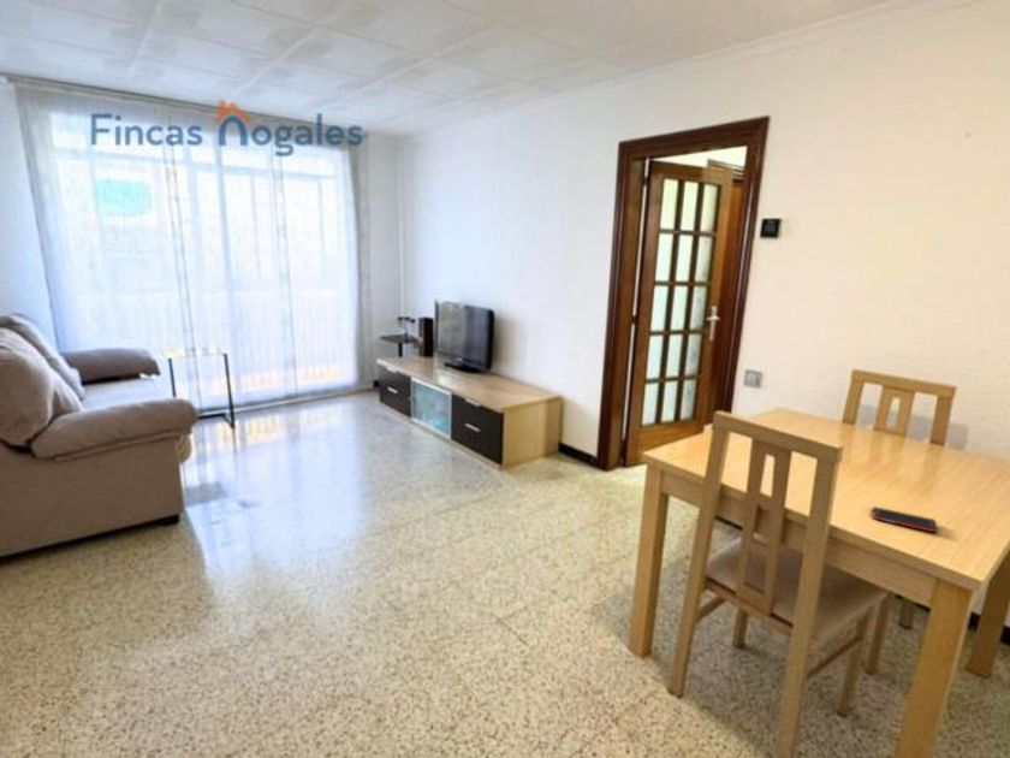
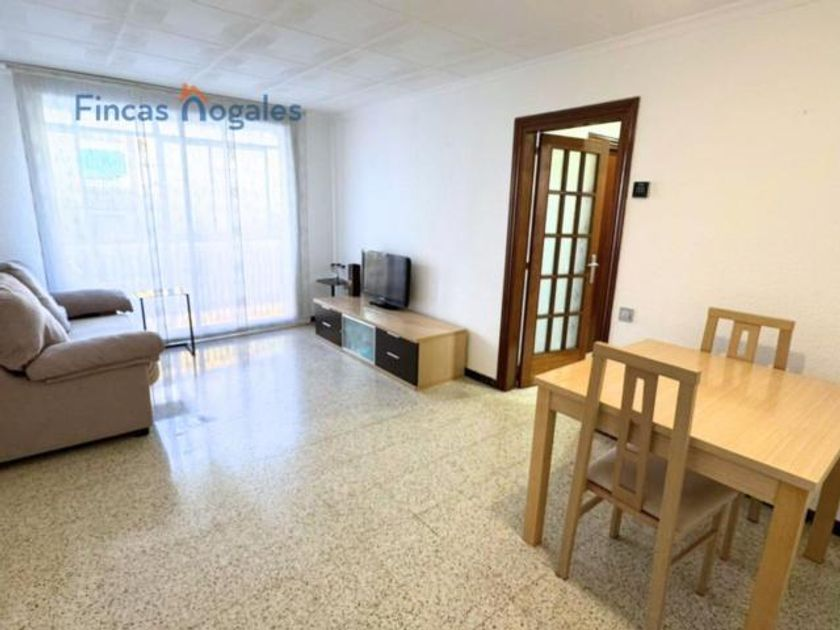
- cell phone (903, 519)
